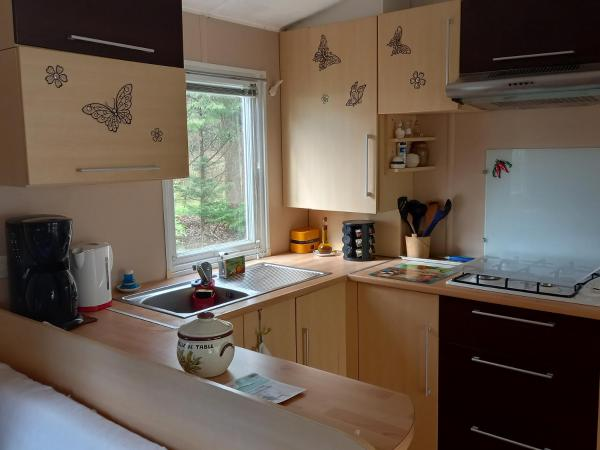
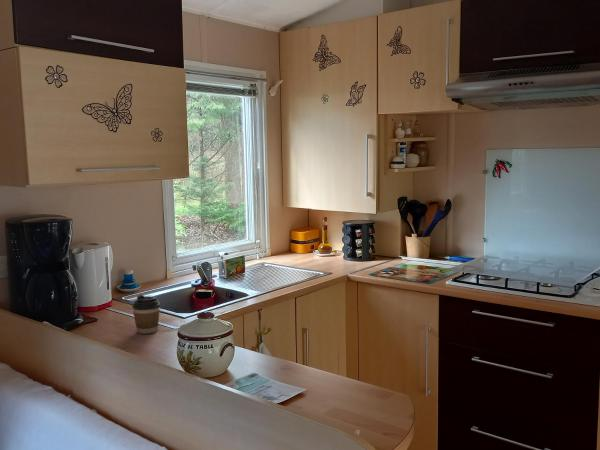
+ coffee cup (146, 313)
